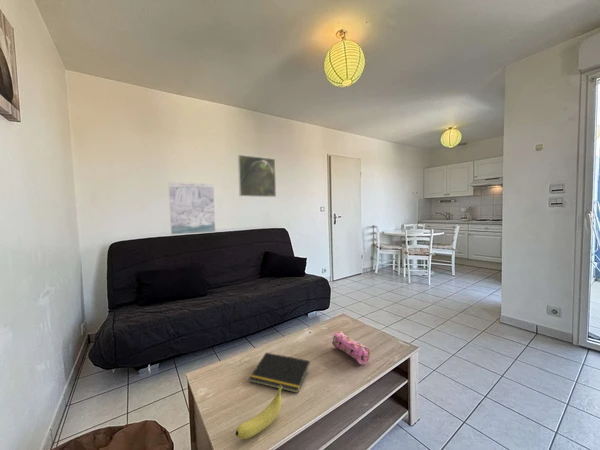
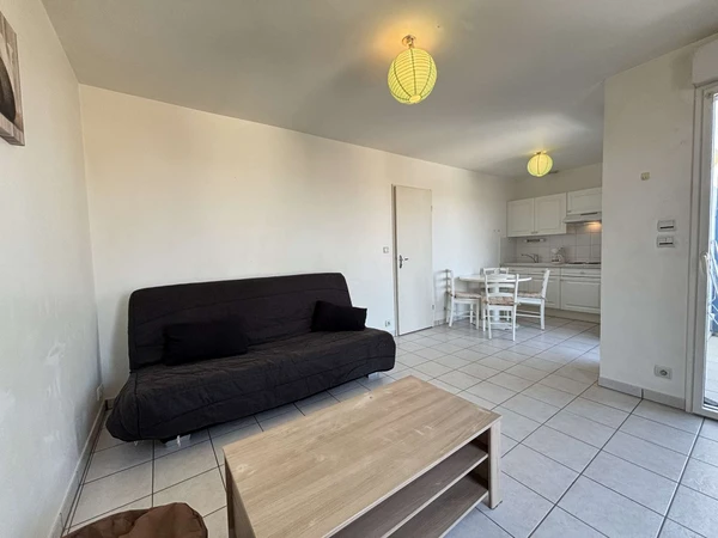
- notepad (280, 370)
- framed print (193, 208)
- pencil case (350, 346)
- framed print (257, 176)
- fruit (261, 413)
